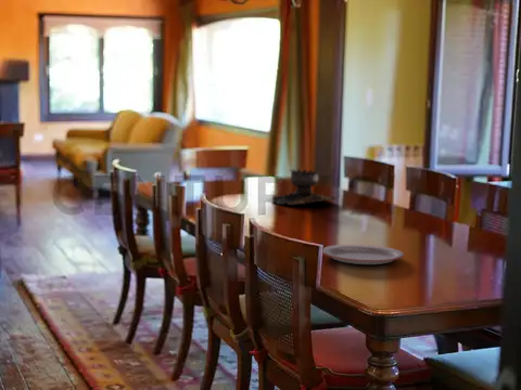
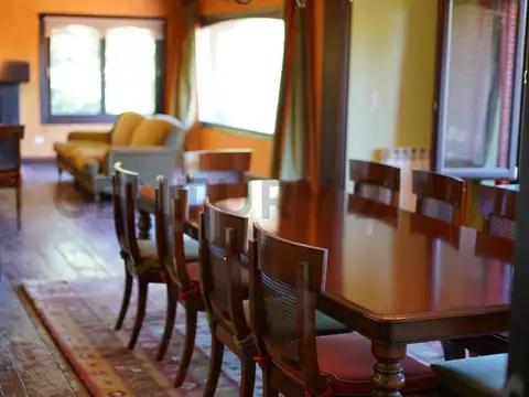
- brazier (303, 185)
- plate (361, 255)
